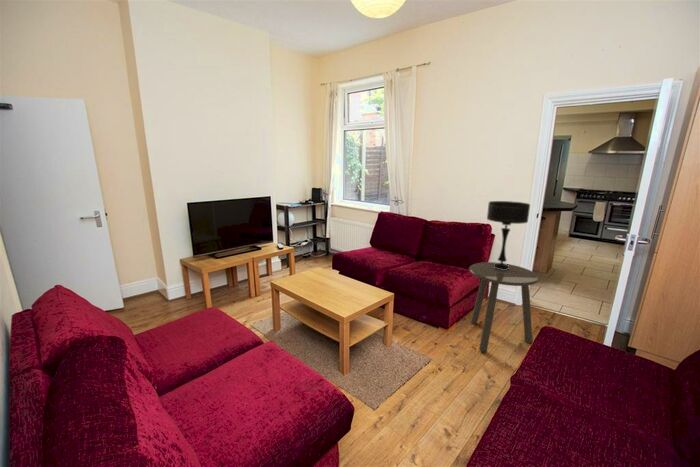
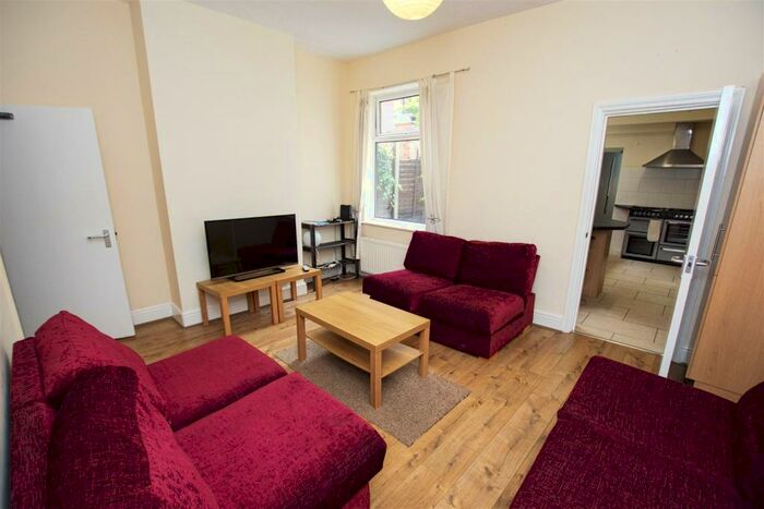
- side table (494, 305)
- table lamp (504, 235)
